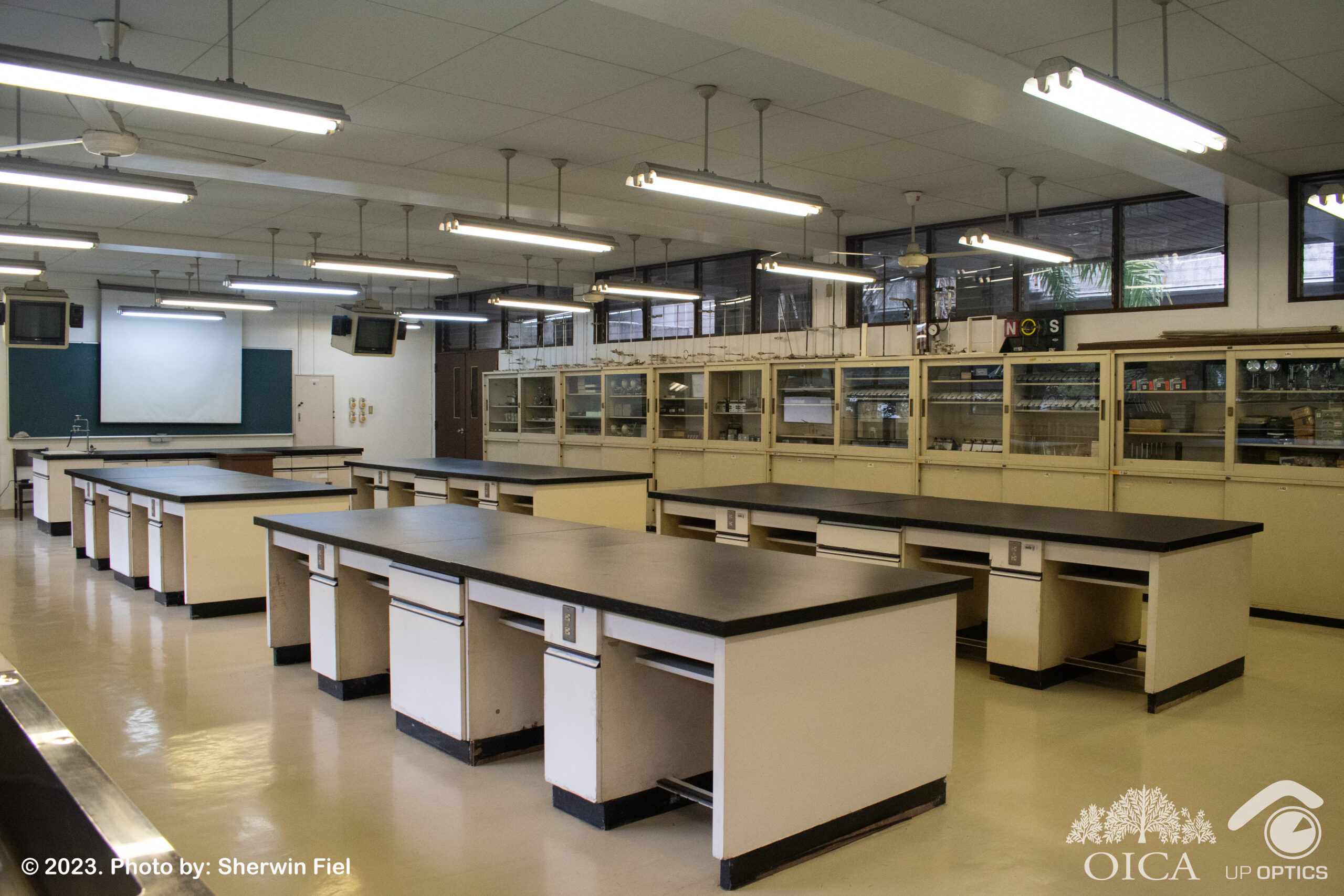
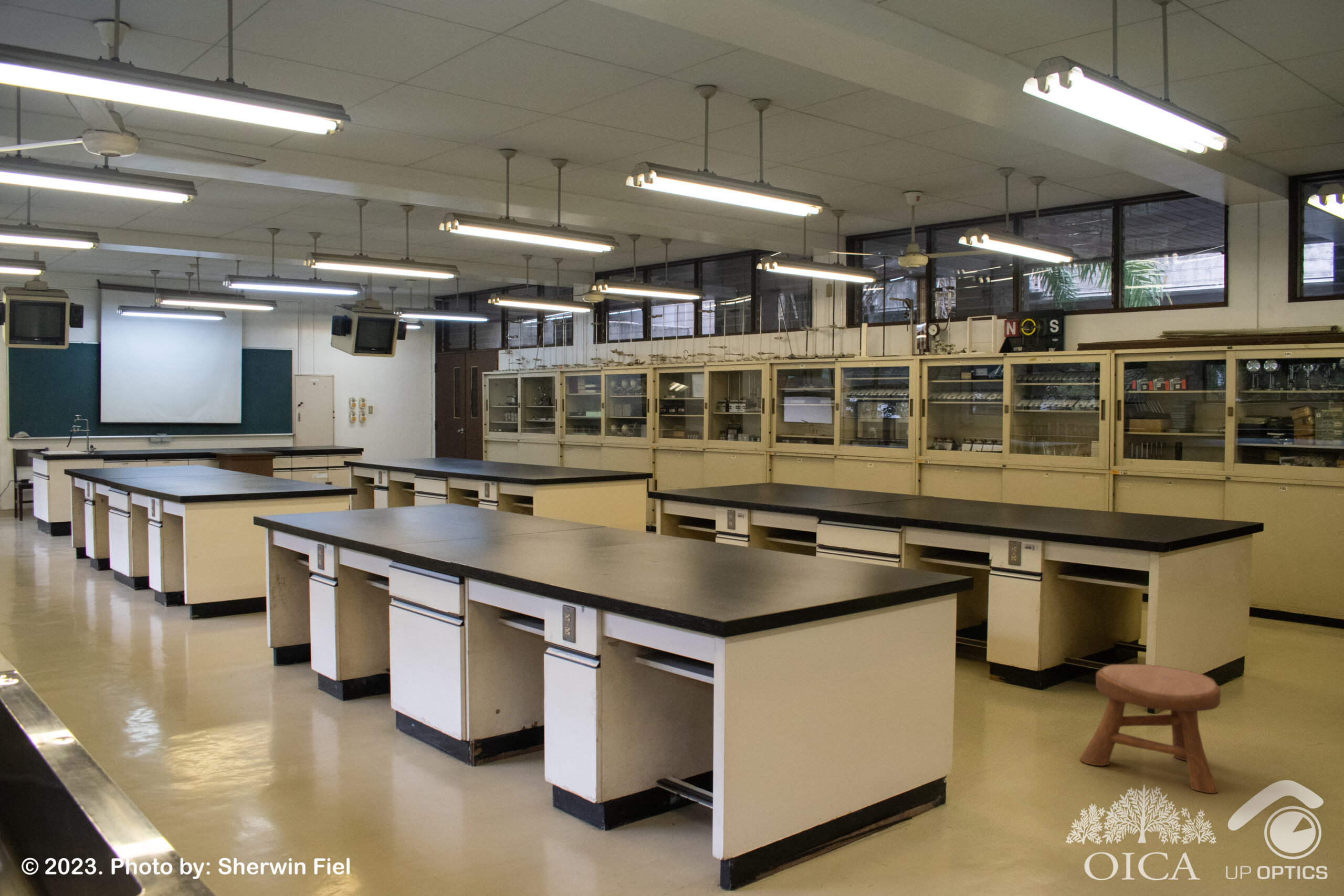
+ stool (1148, 722)
